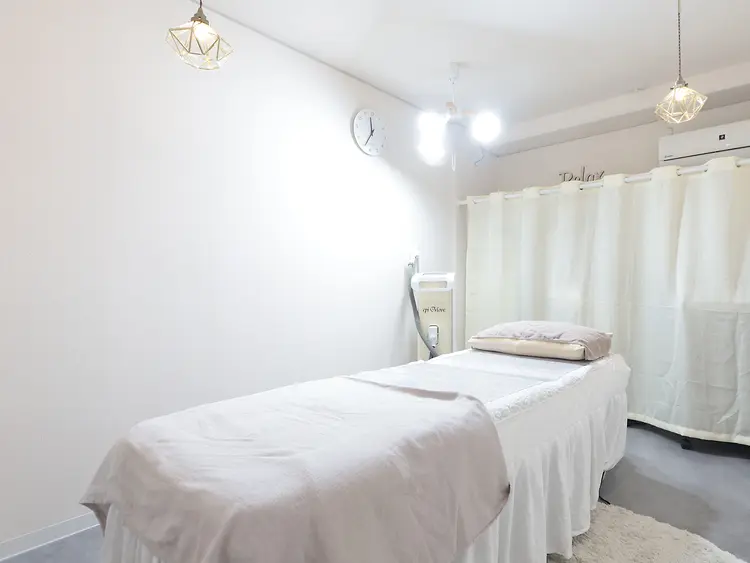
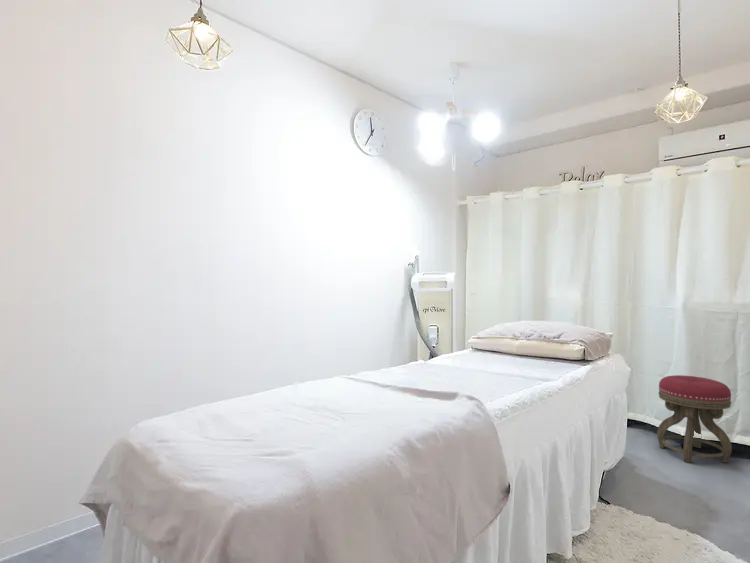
+ stool (693, 416)
